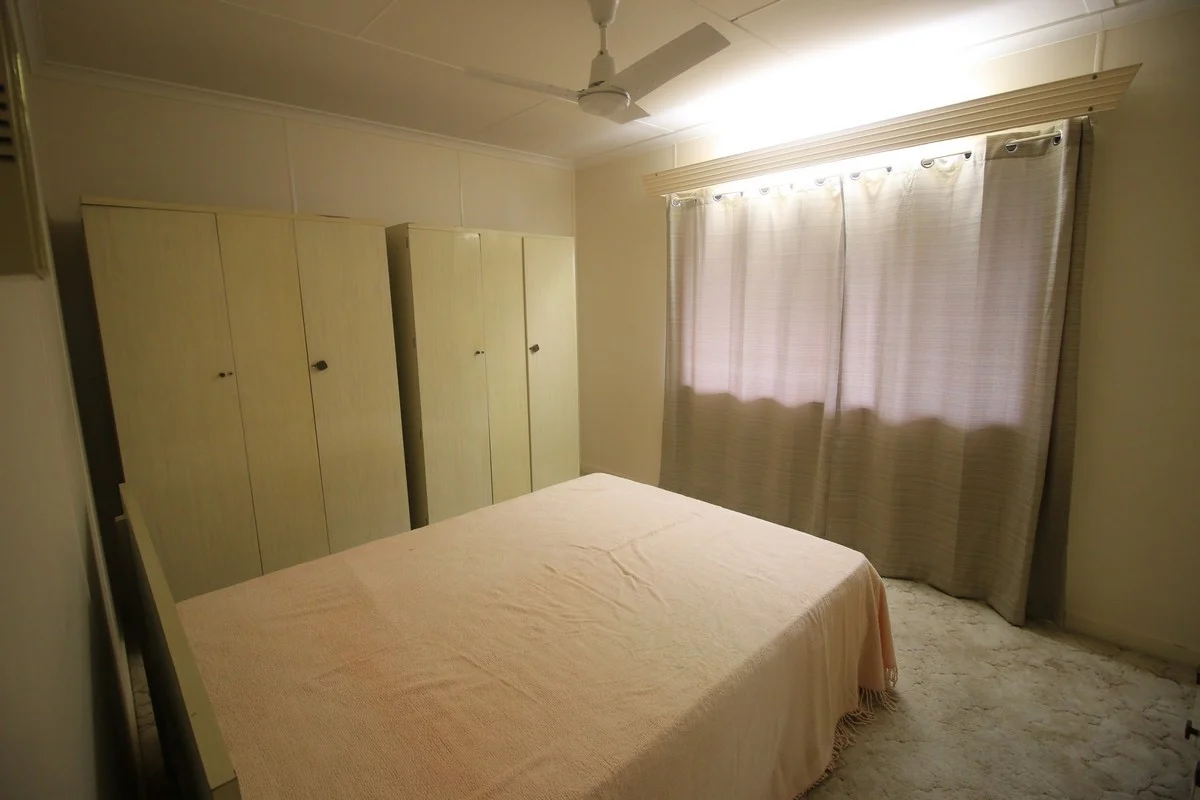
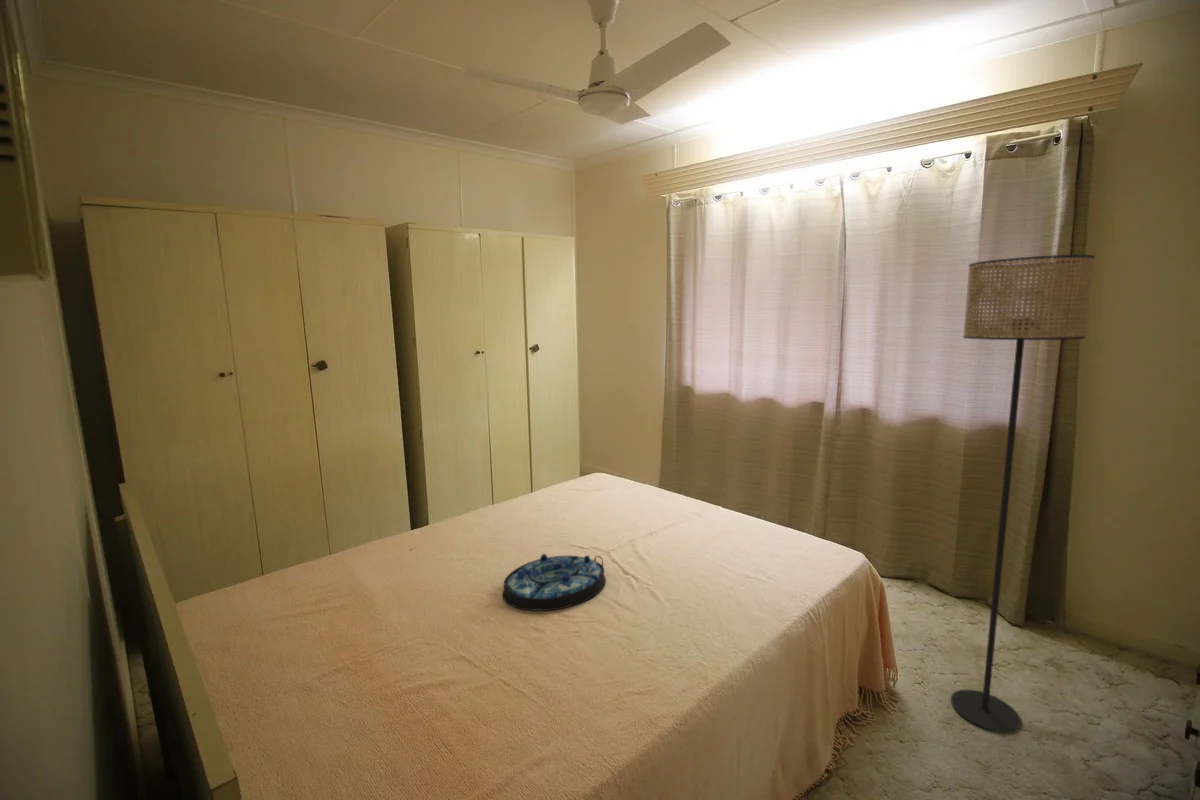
+ serving tray (555, 574)
+ floor lamp (1004, 500)
